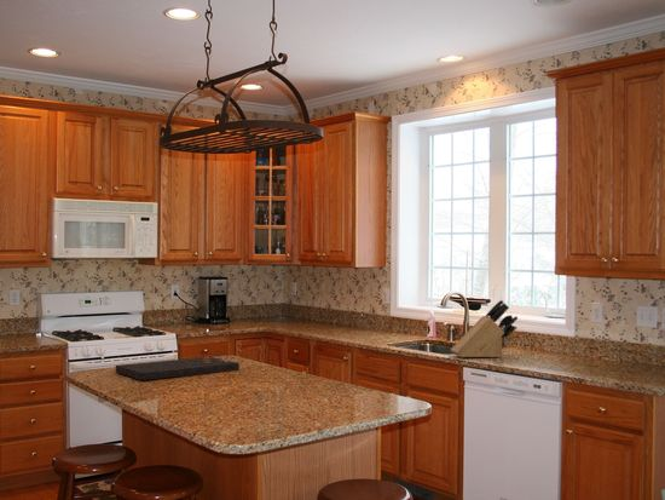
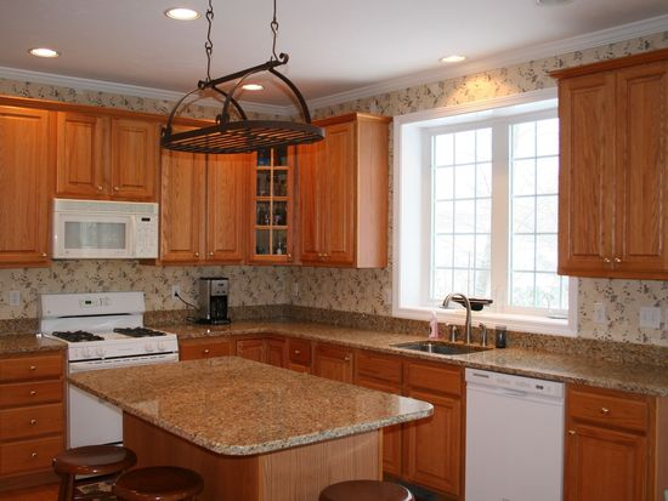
- knife block (484, 328)
- cutting board (178, 363)
